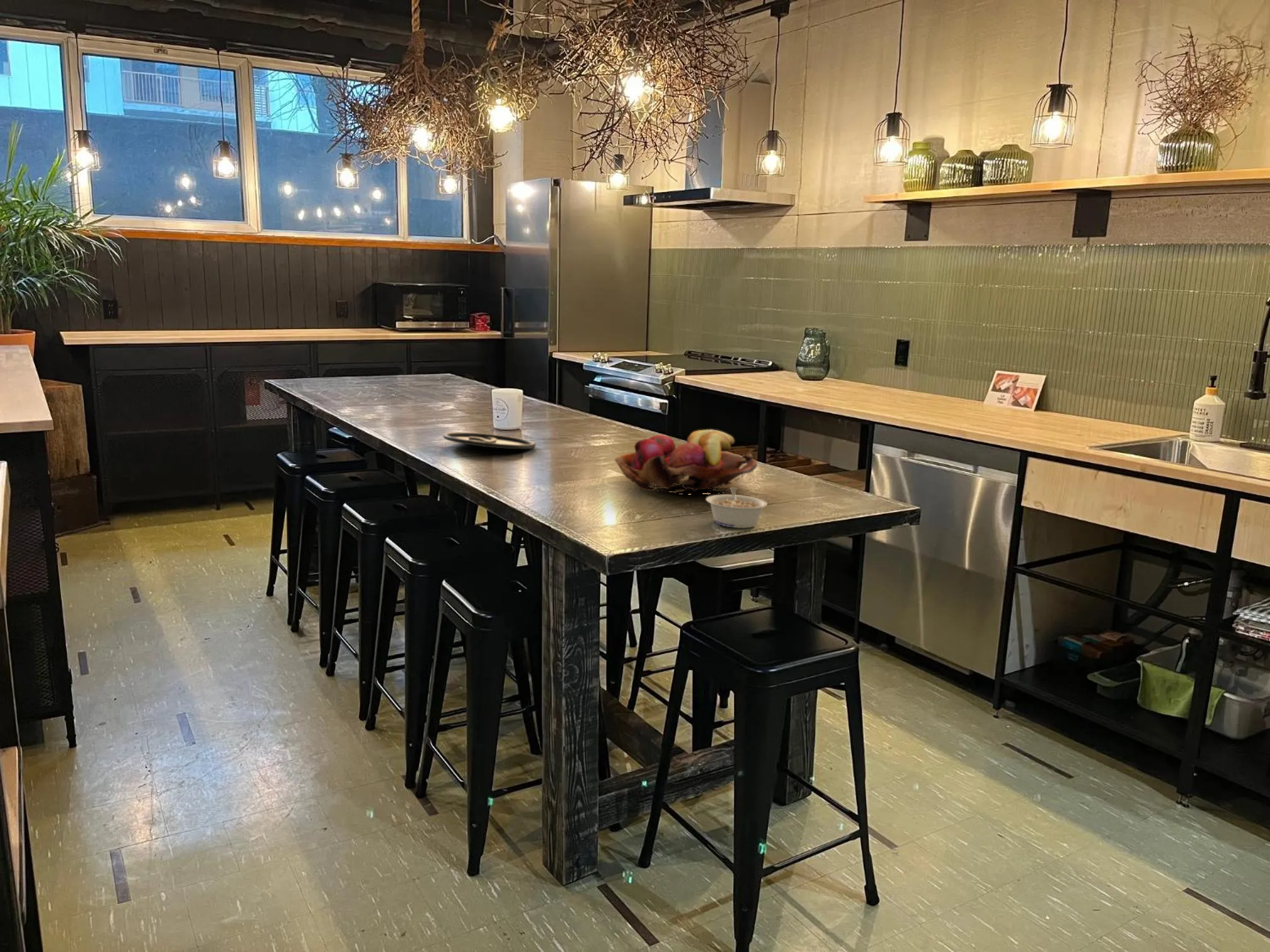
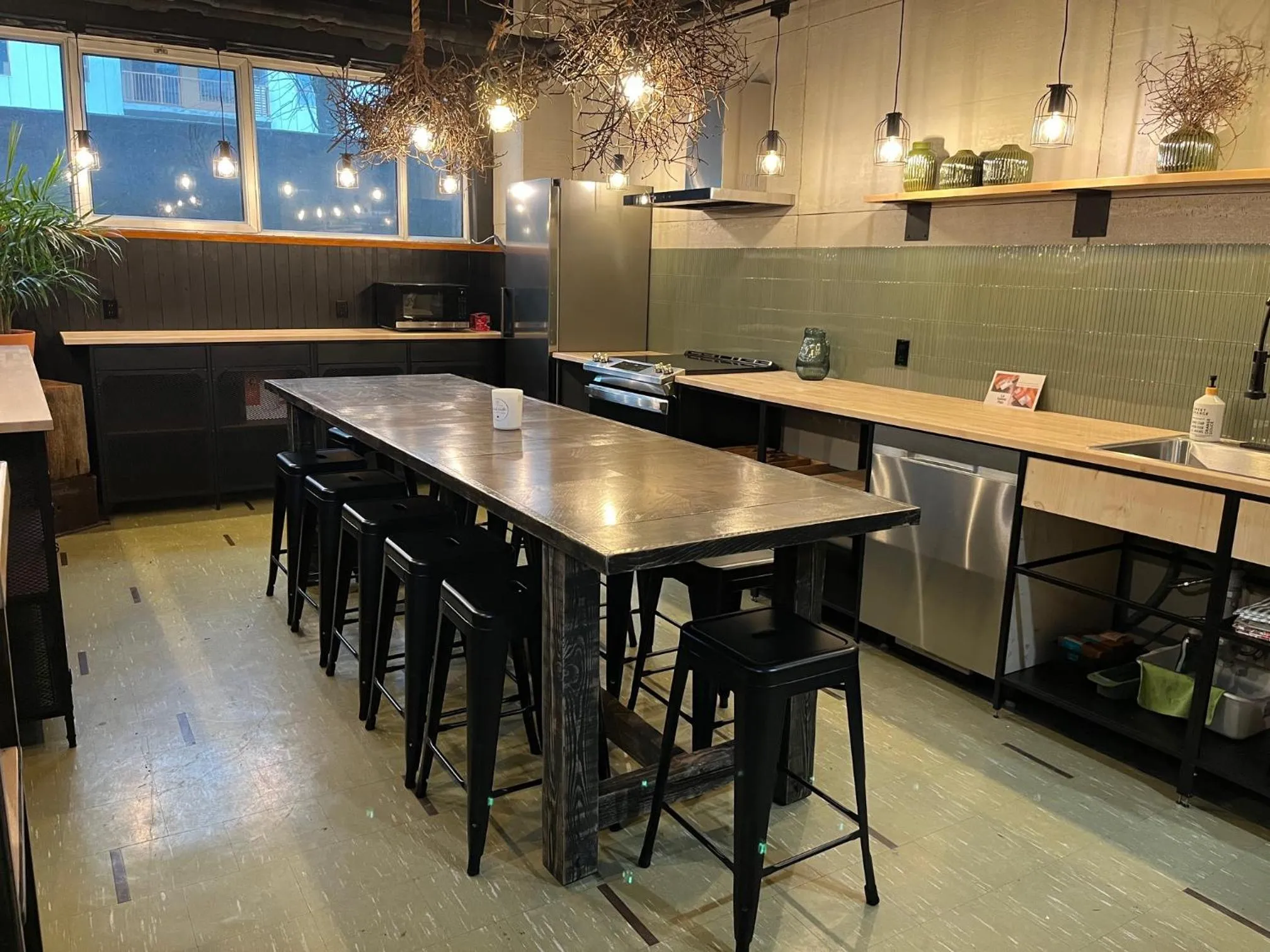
- legume (734, 509)
- fruit basket (689, 459)
- plate (489, 440)
